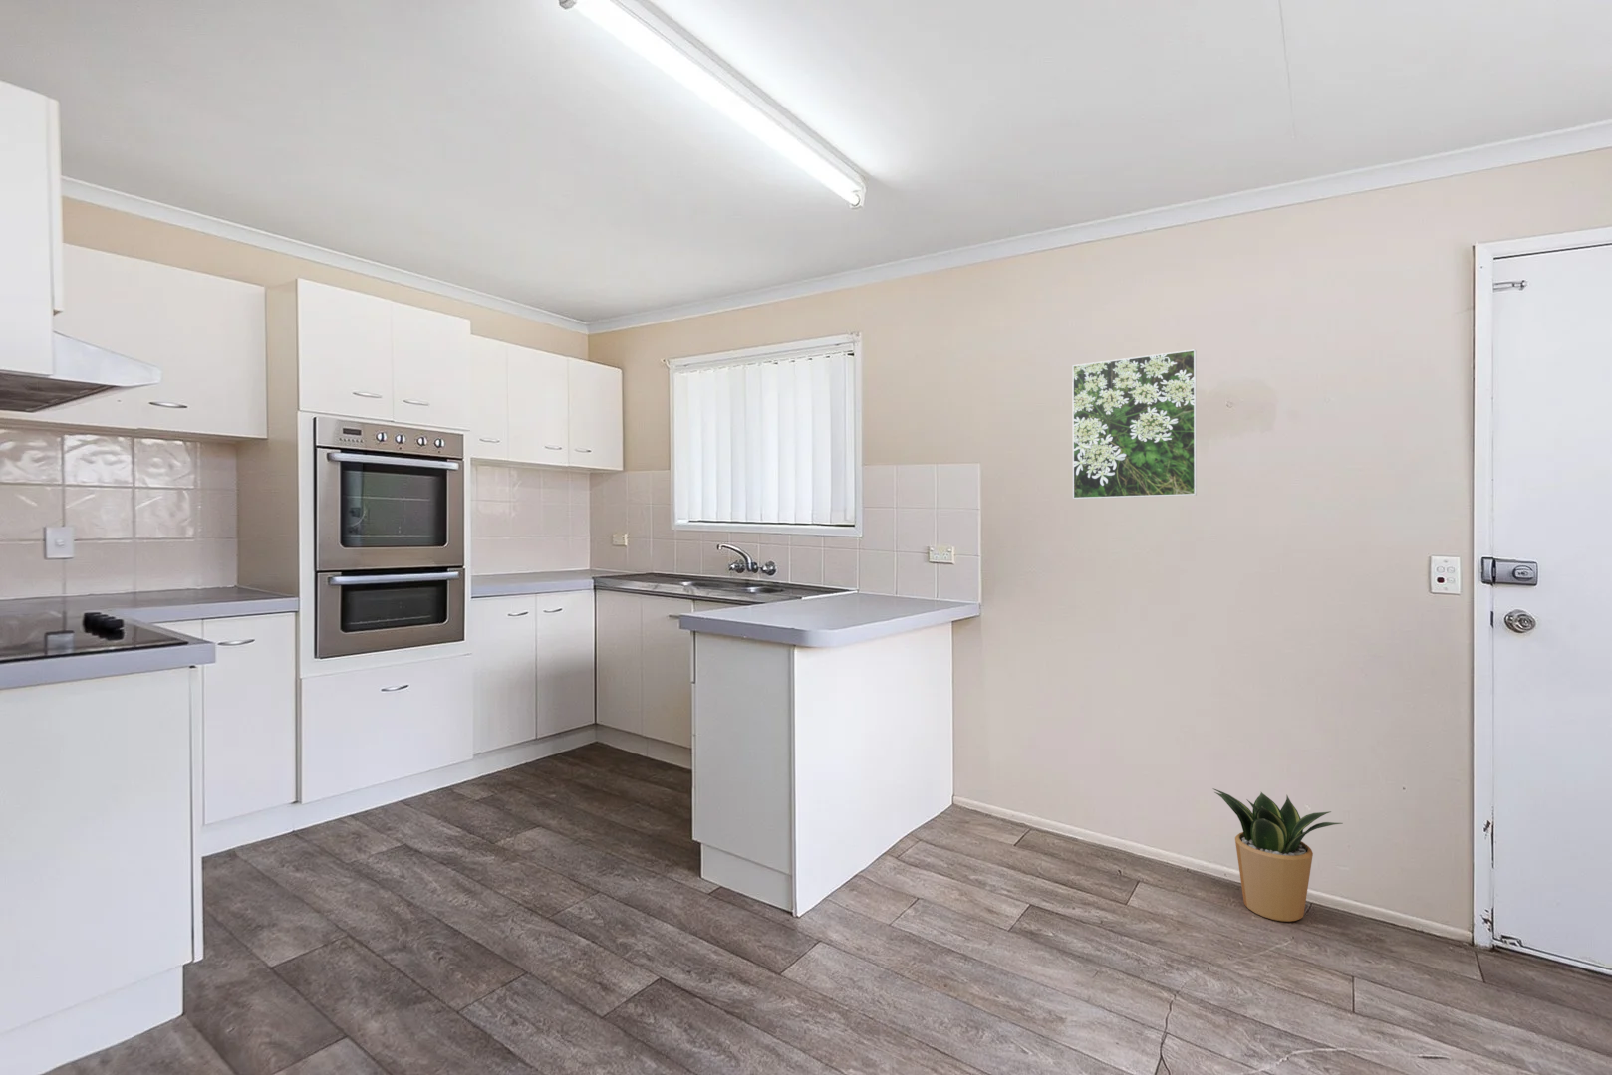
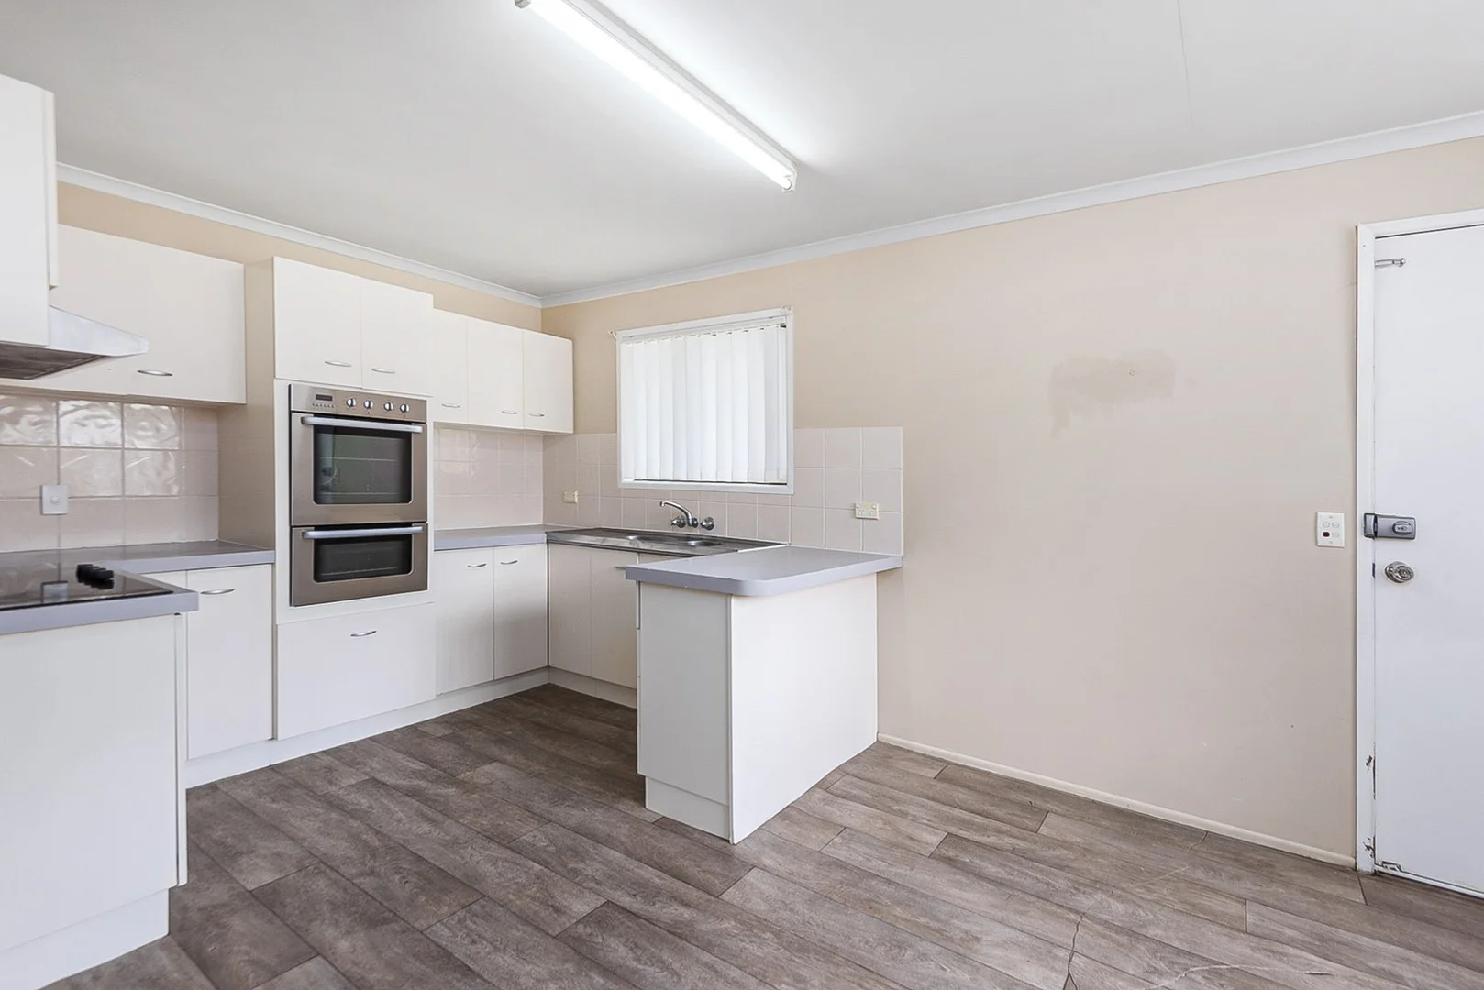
- potted plant (1275, 854)
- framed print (1132, 427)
